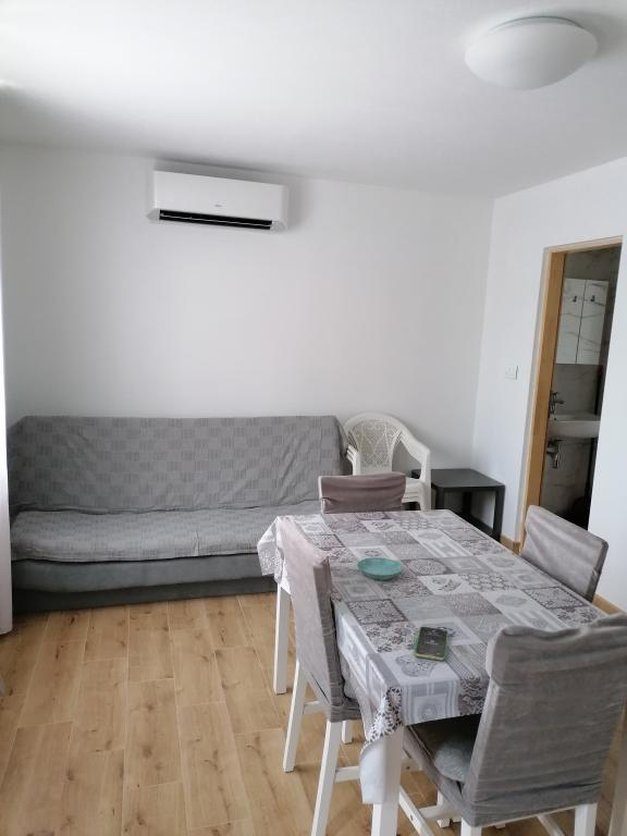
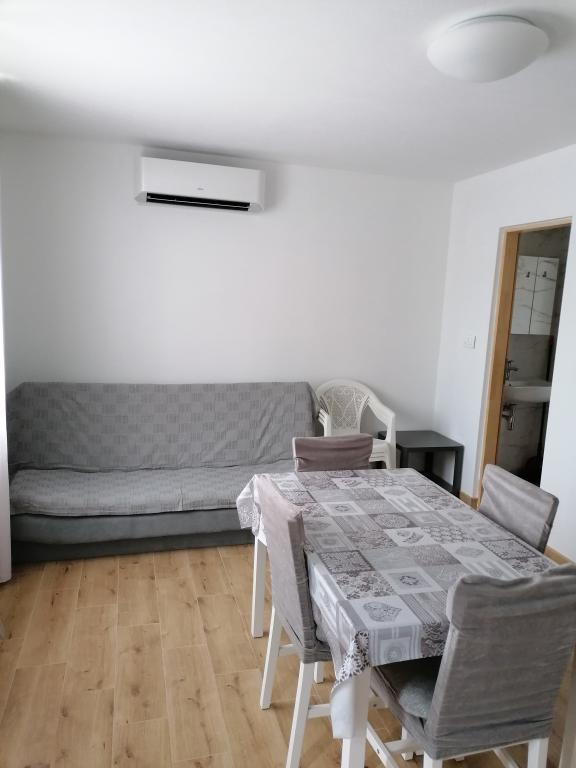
- smartphone (431, 642)
- saucer (379, 569)
